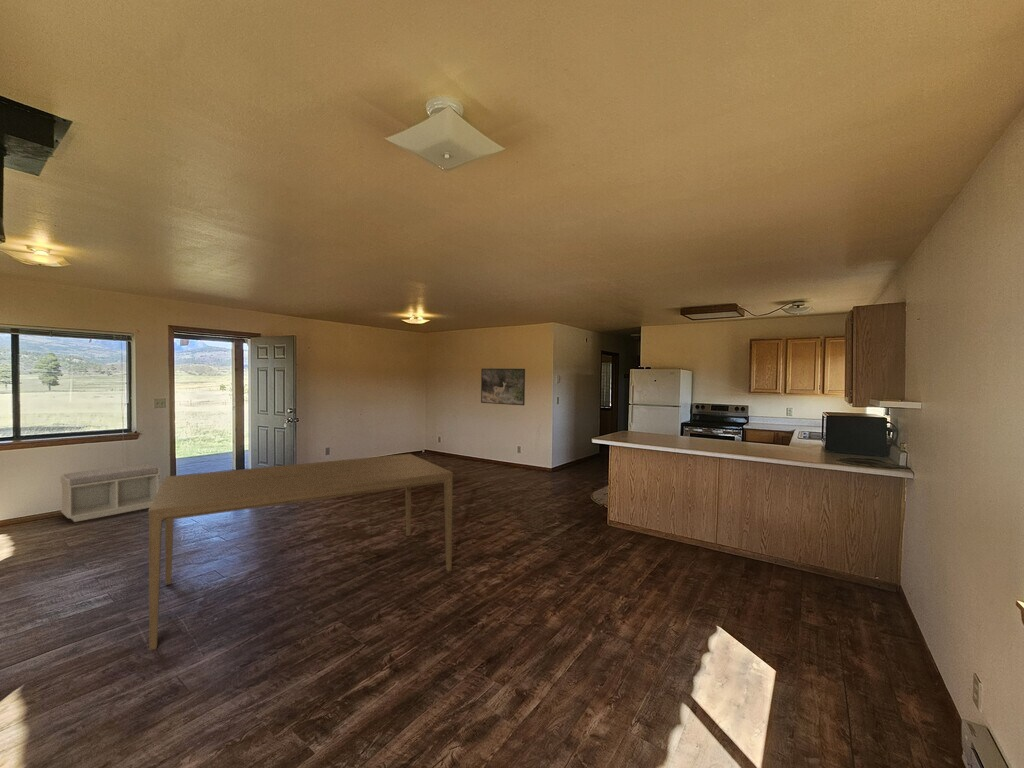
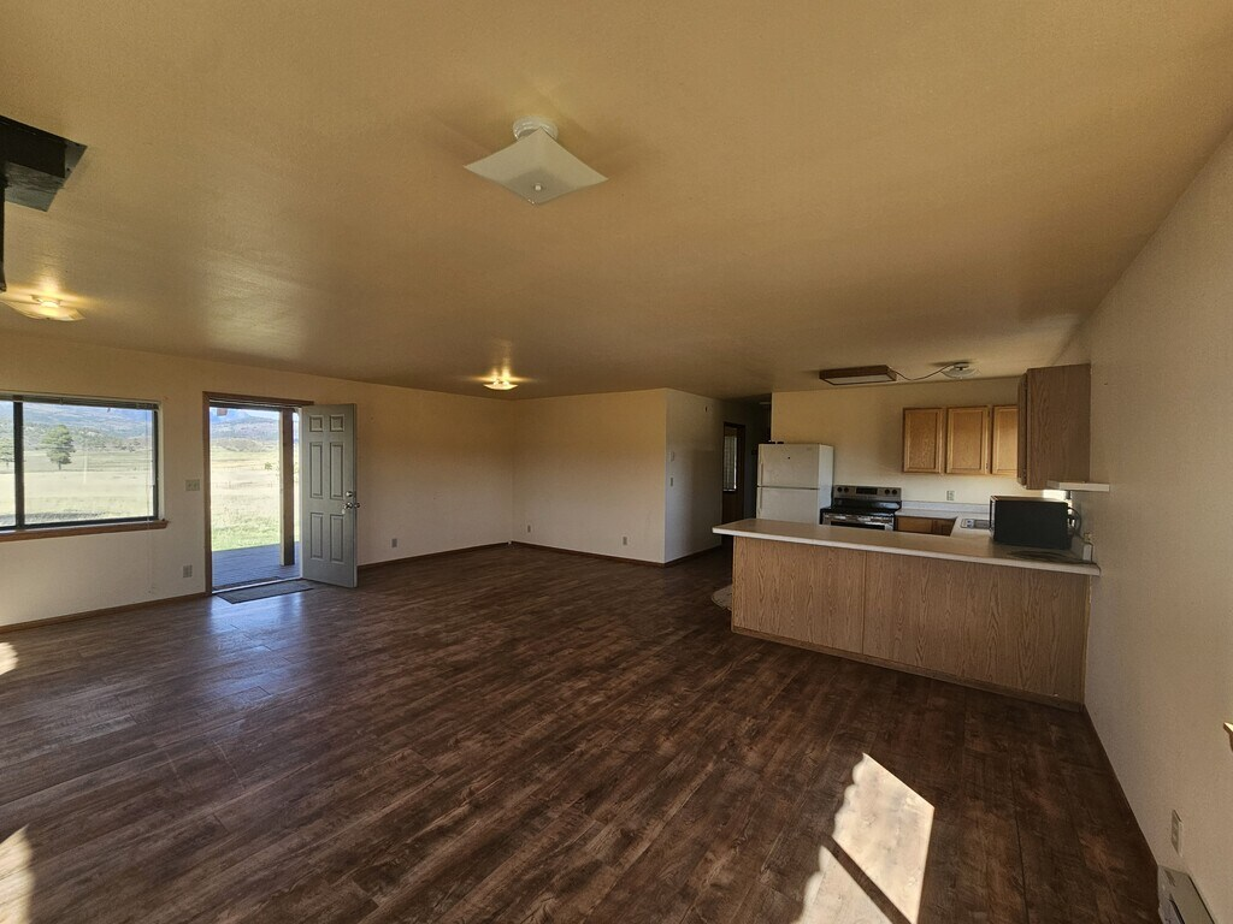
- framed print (502, 386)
- dining table (310, 500)
- bench (112, 490)
